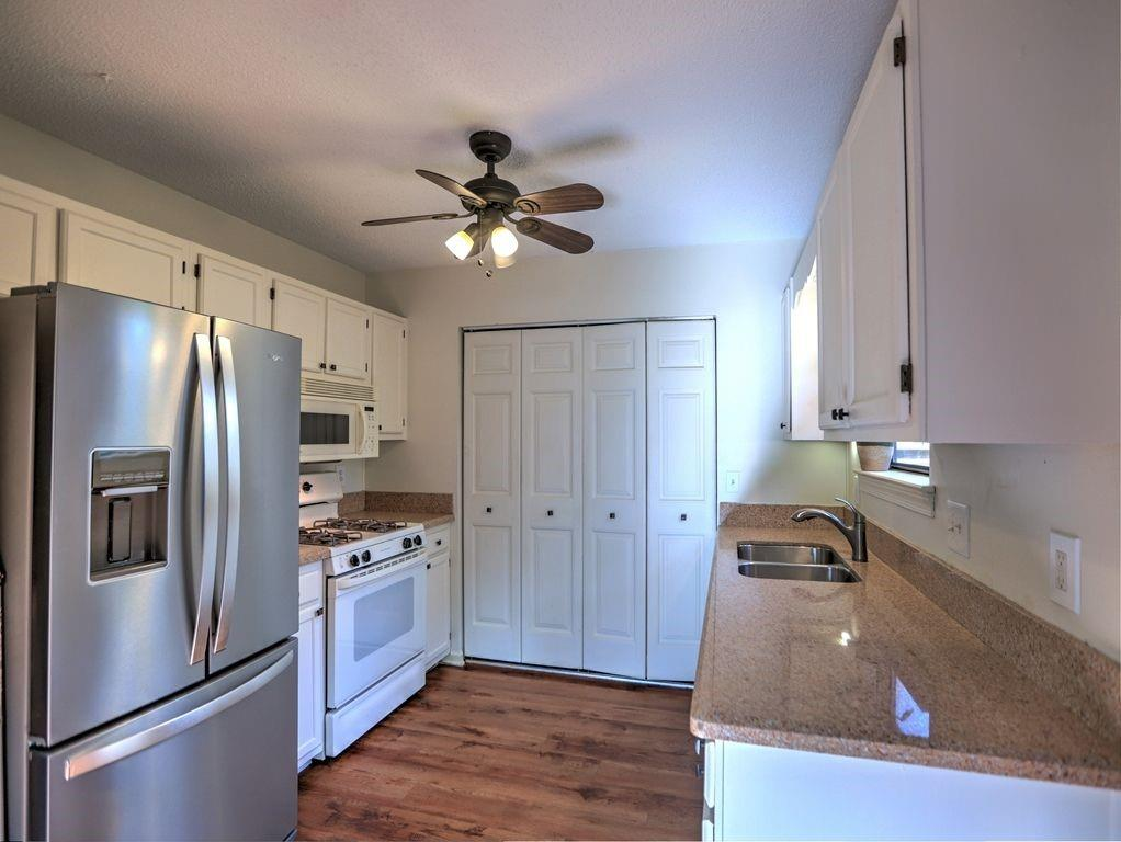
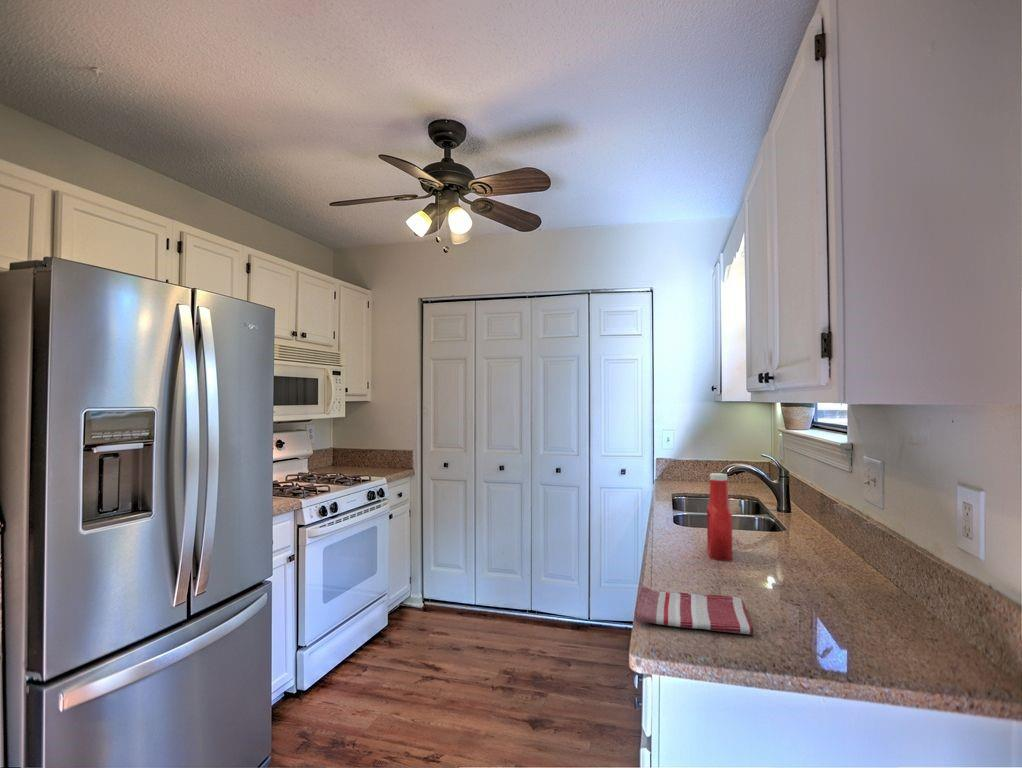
+ dish towel (691, 609)
+ soap bottle (719, 514)
